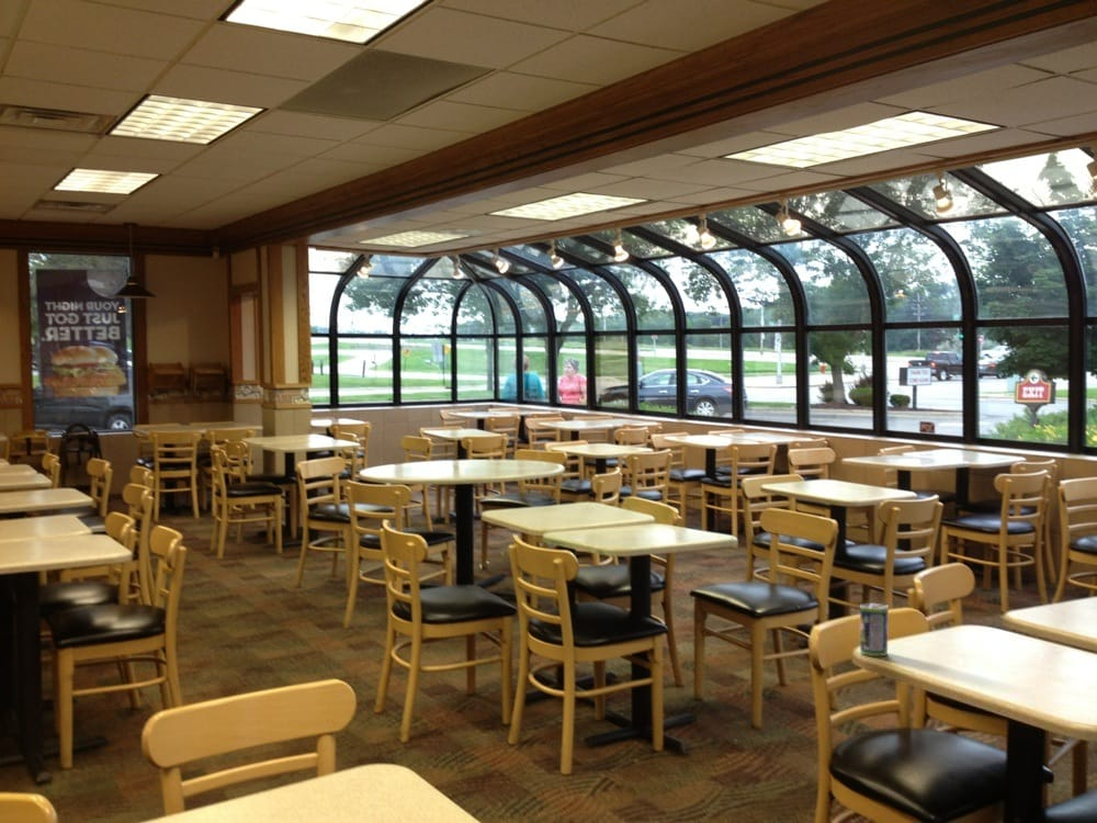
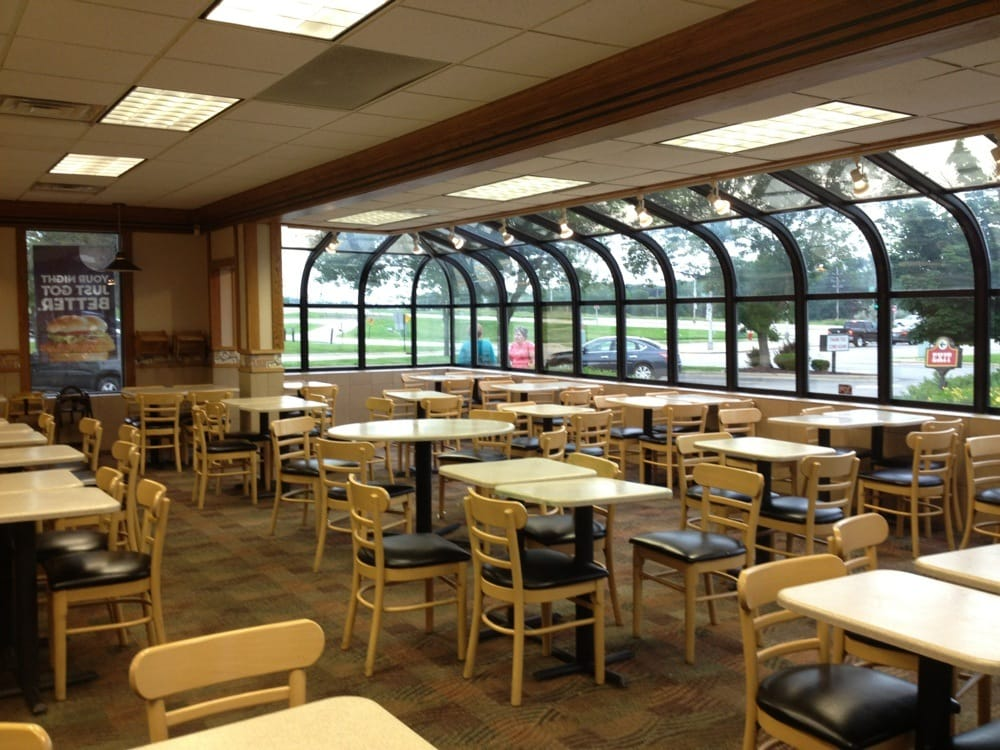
- beverage can (873, 629)
